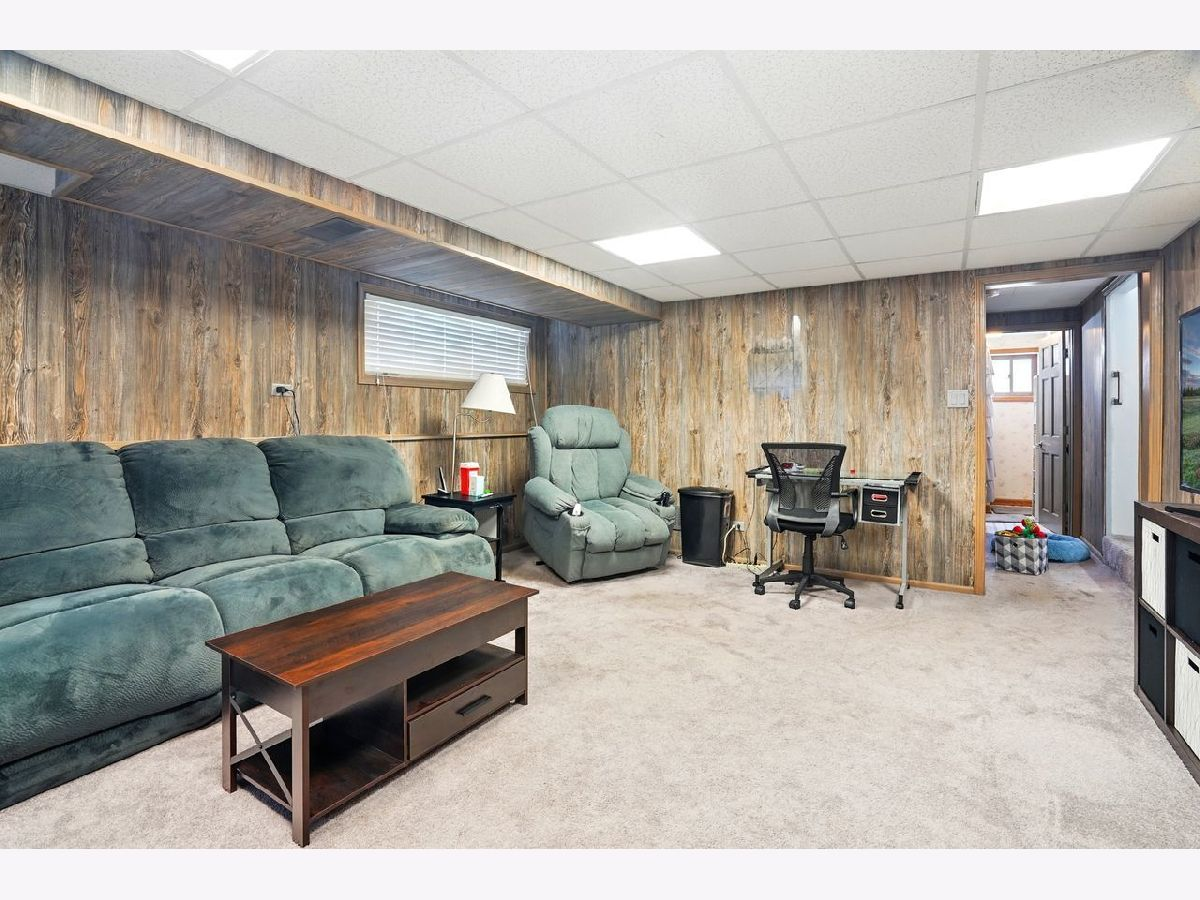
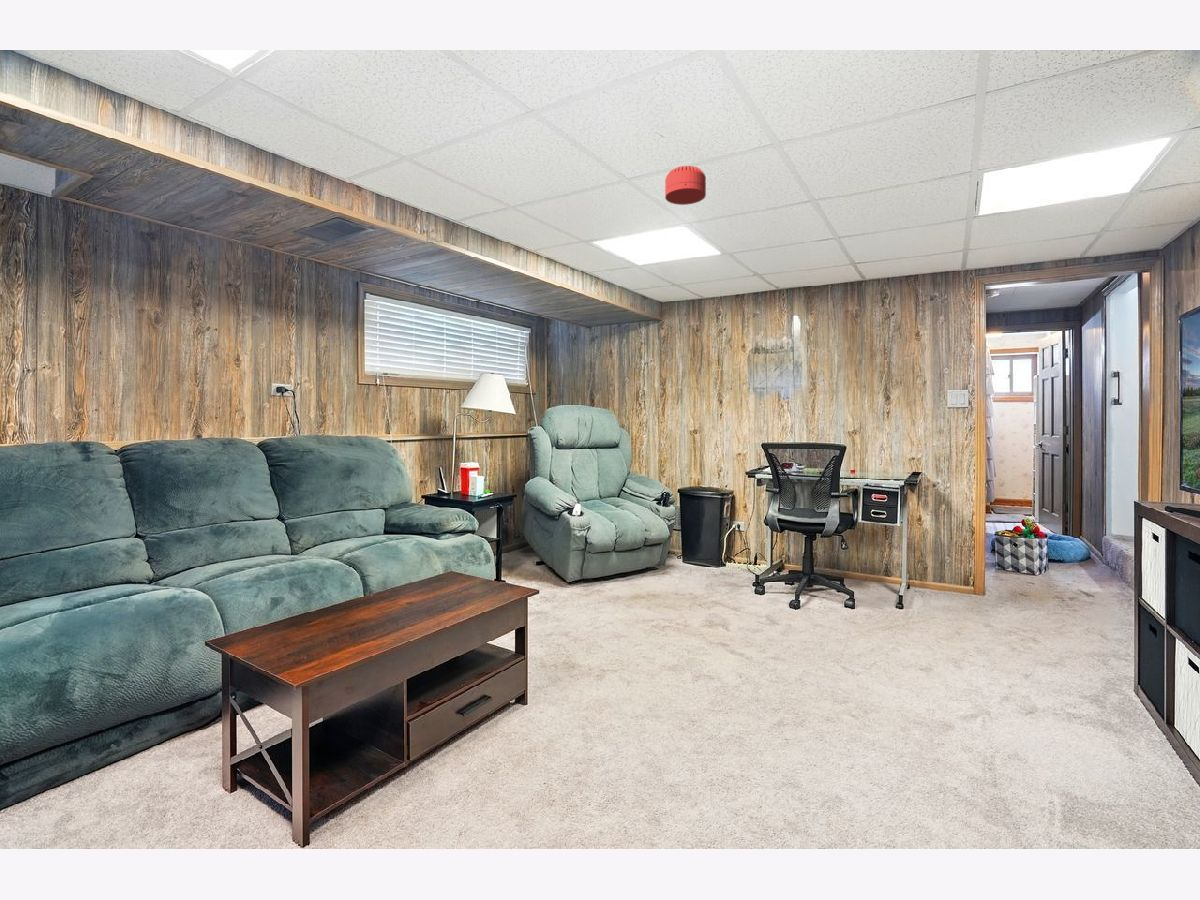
+ smoke detector (685, 184)
